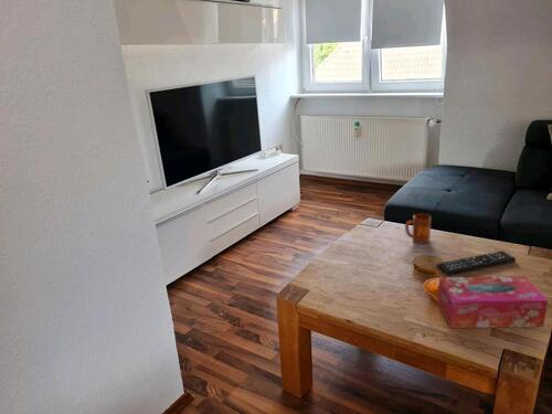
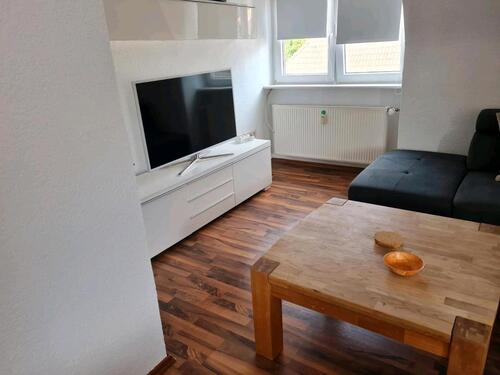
- tissue box (488, 300)
- remote control (476, 262)
- mug (417, 229)
